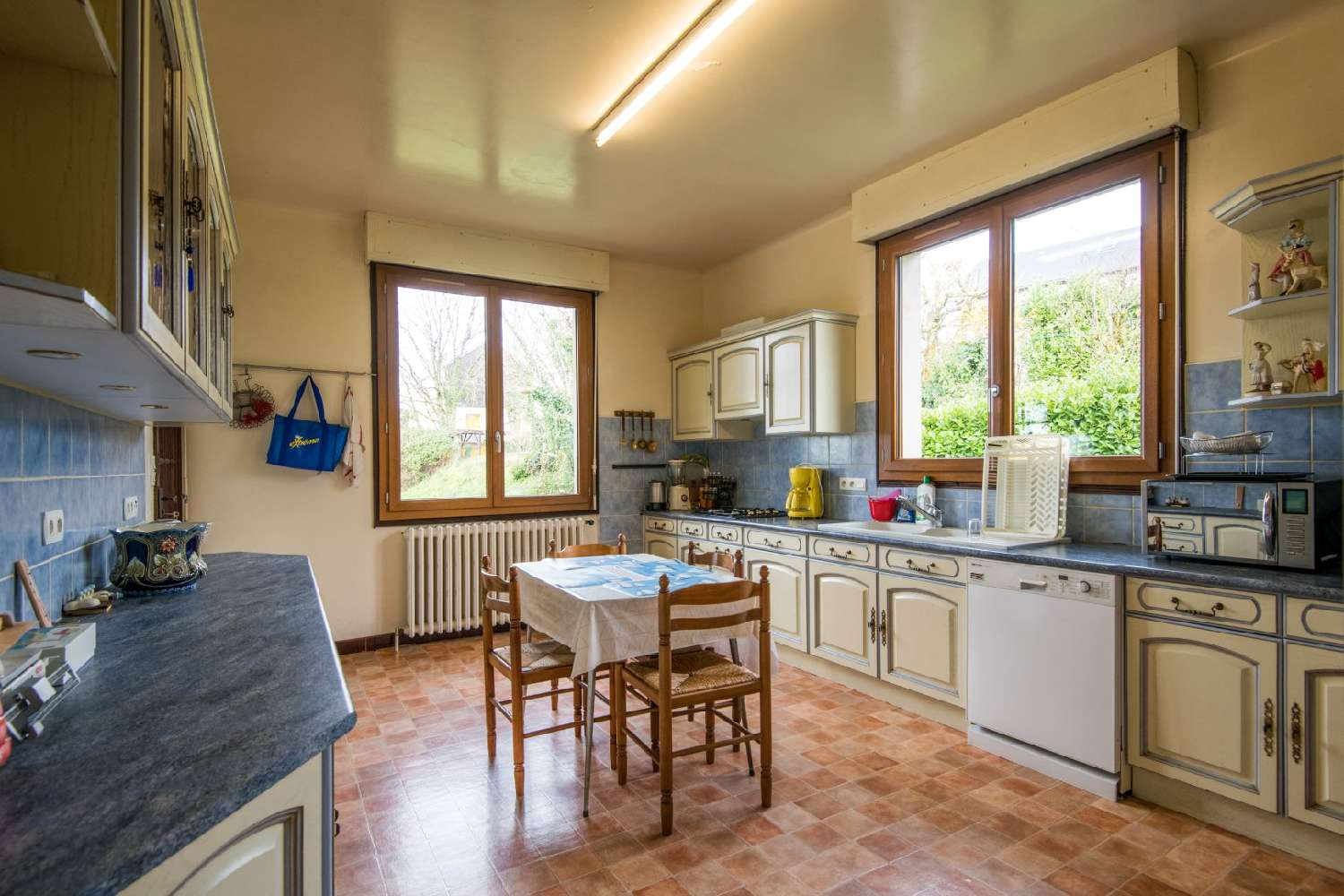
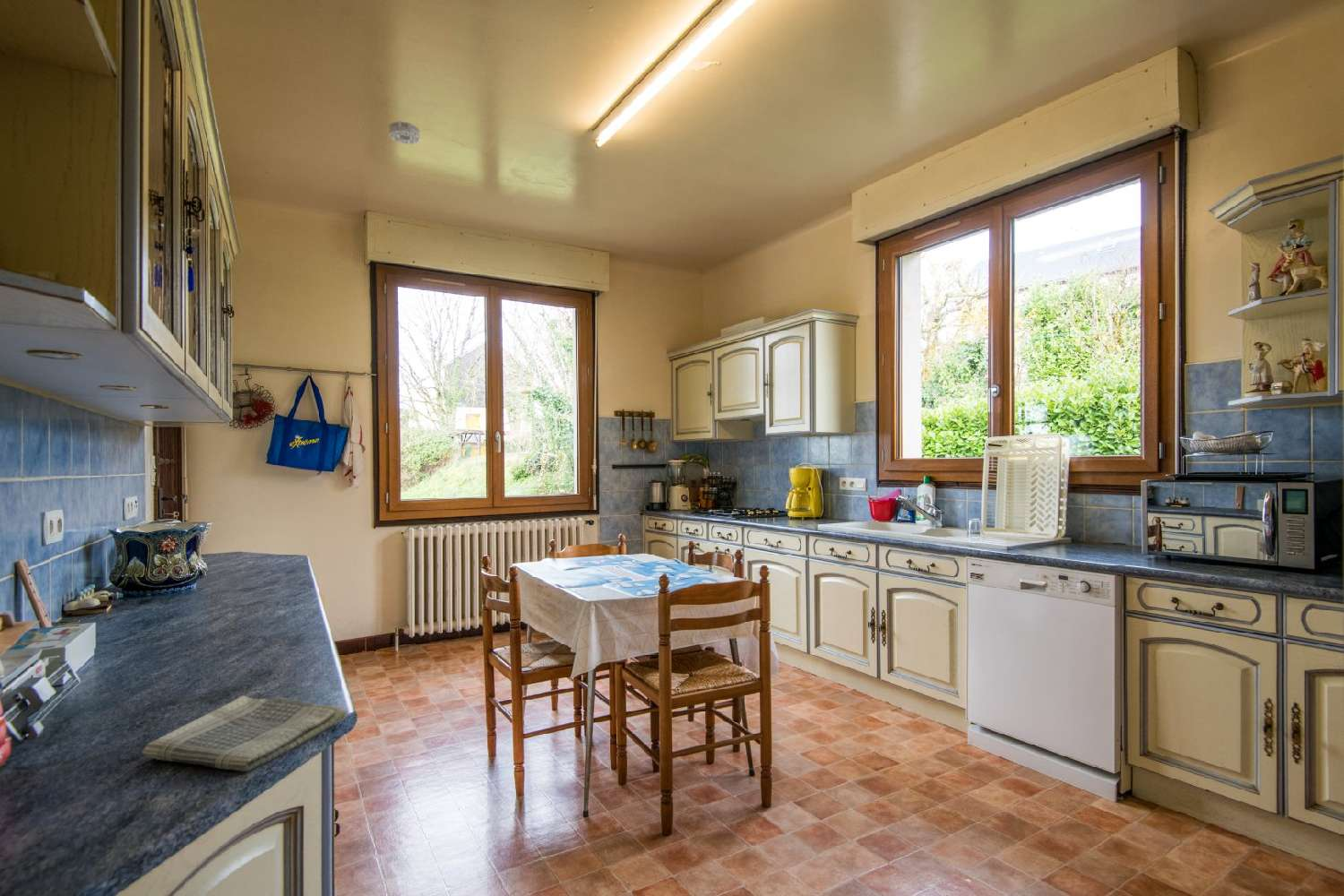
+ smoke detector (404, 132)
+ dish towel (253, 727)
